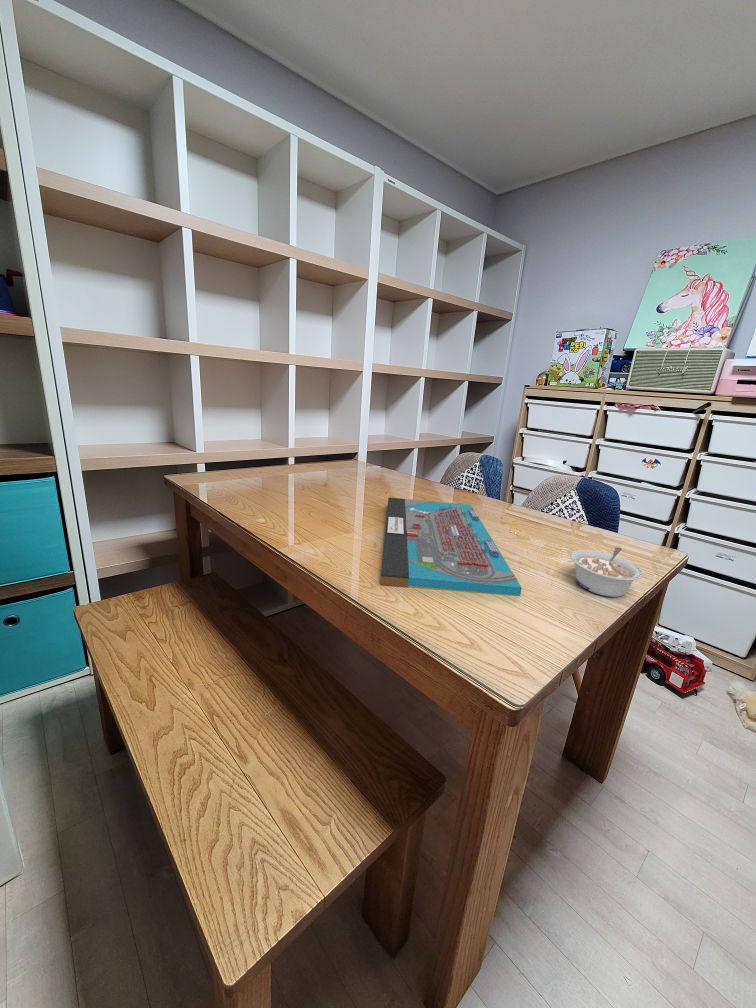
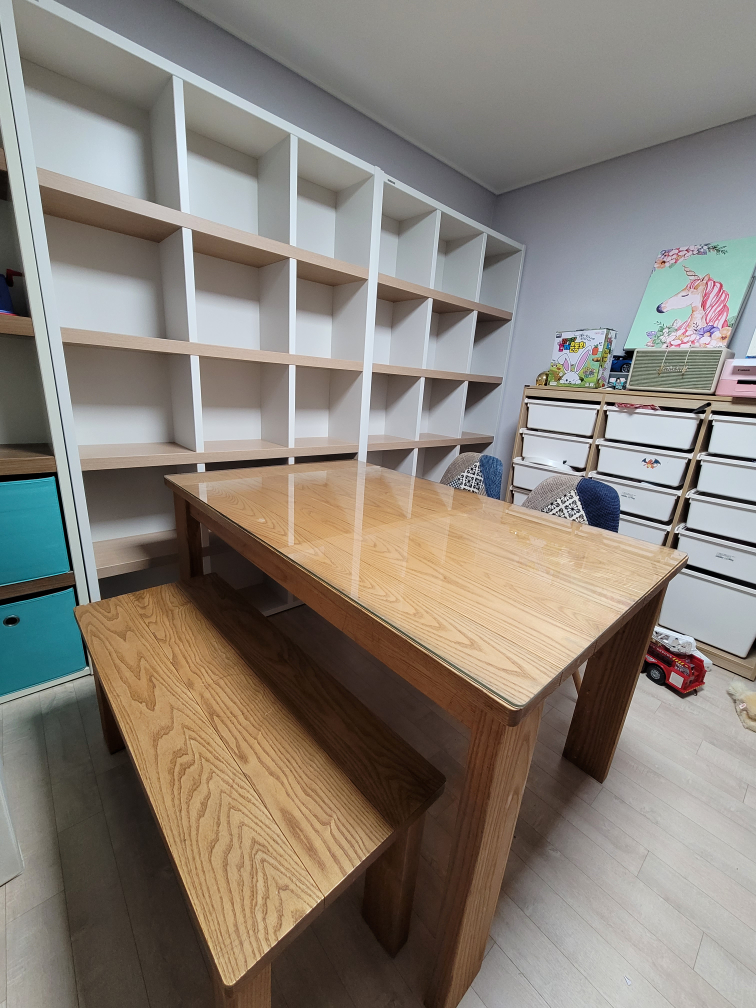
- legume (602, 571)
- board game (437, 531)
